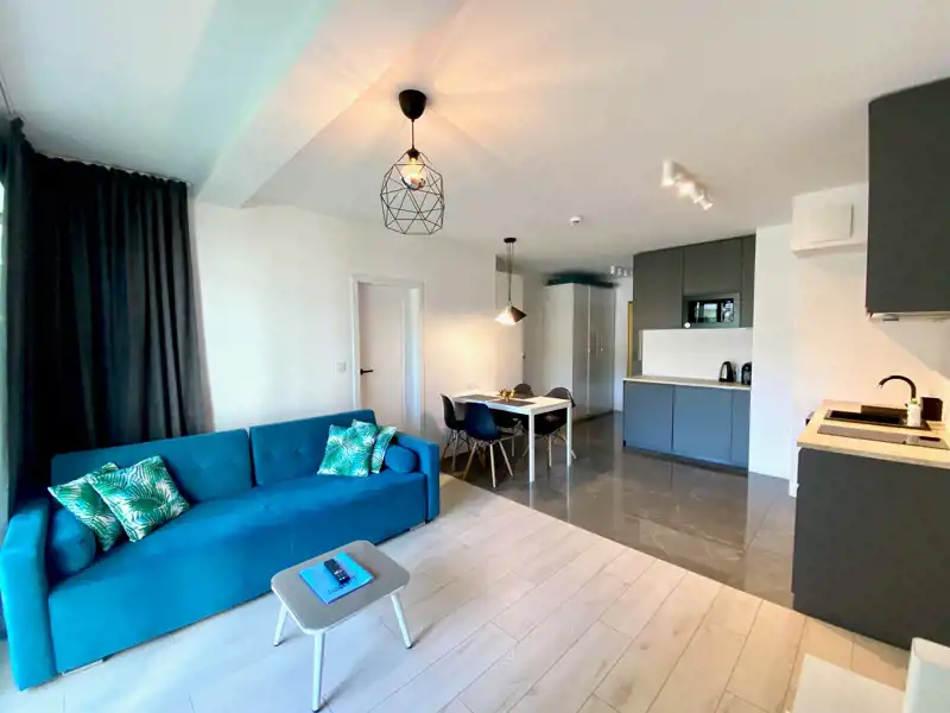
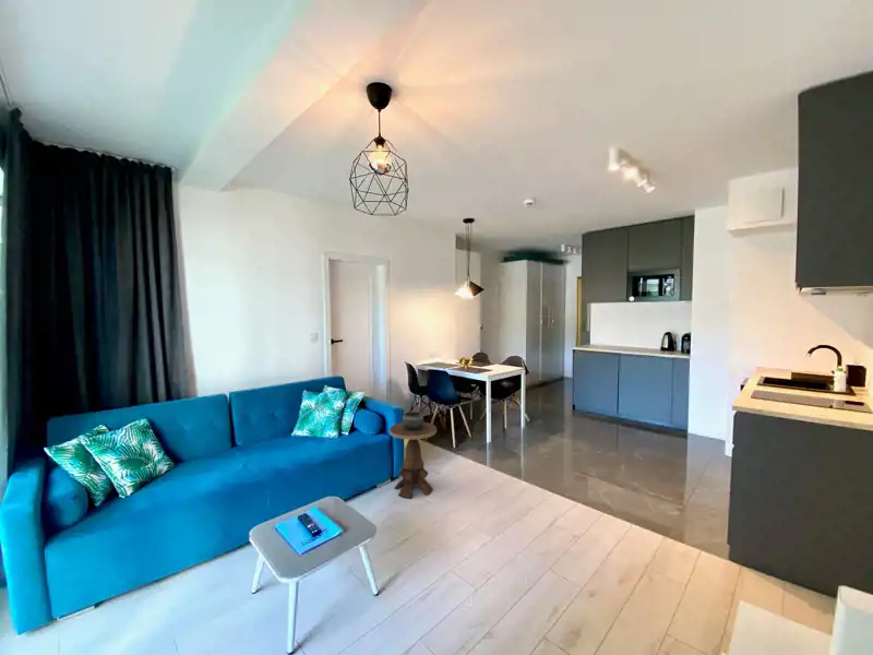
+ side table (412, 451)
